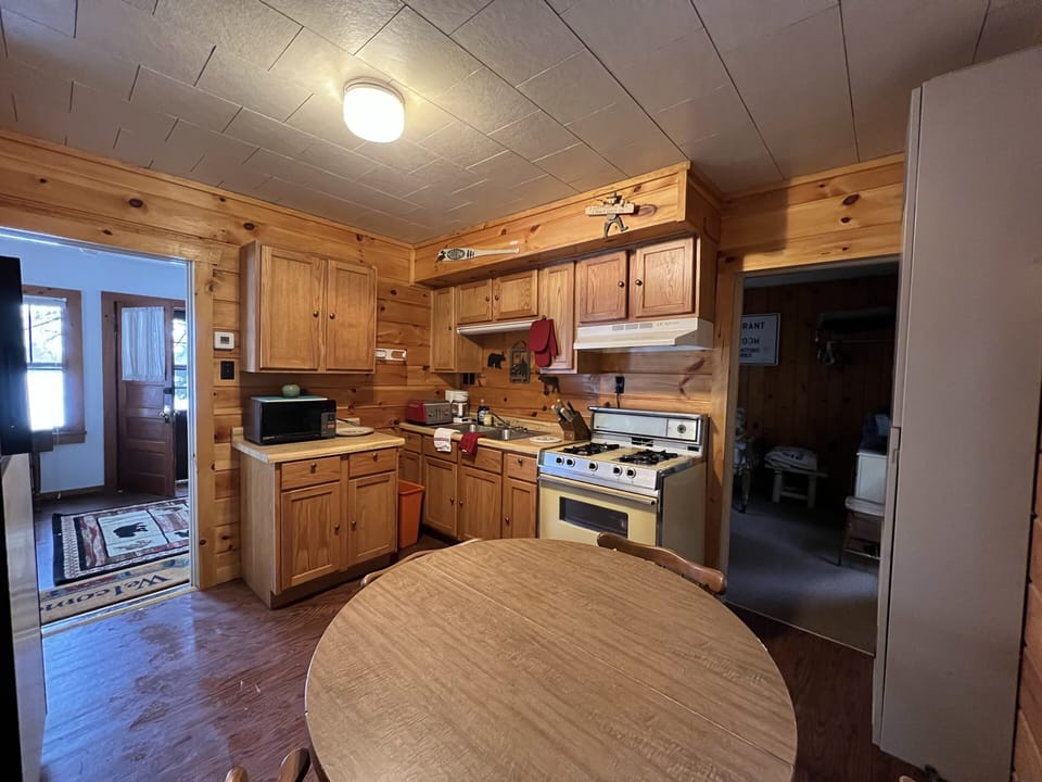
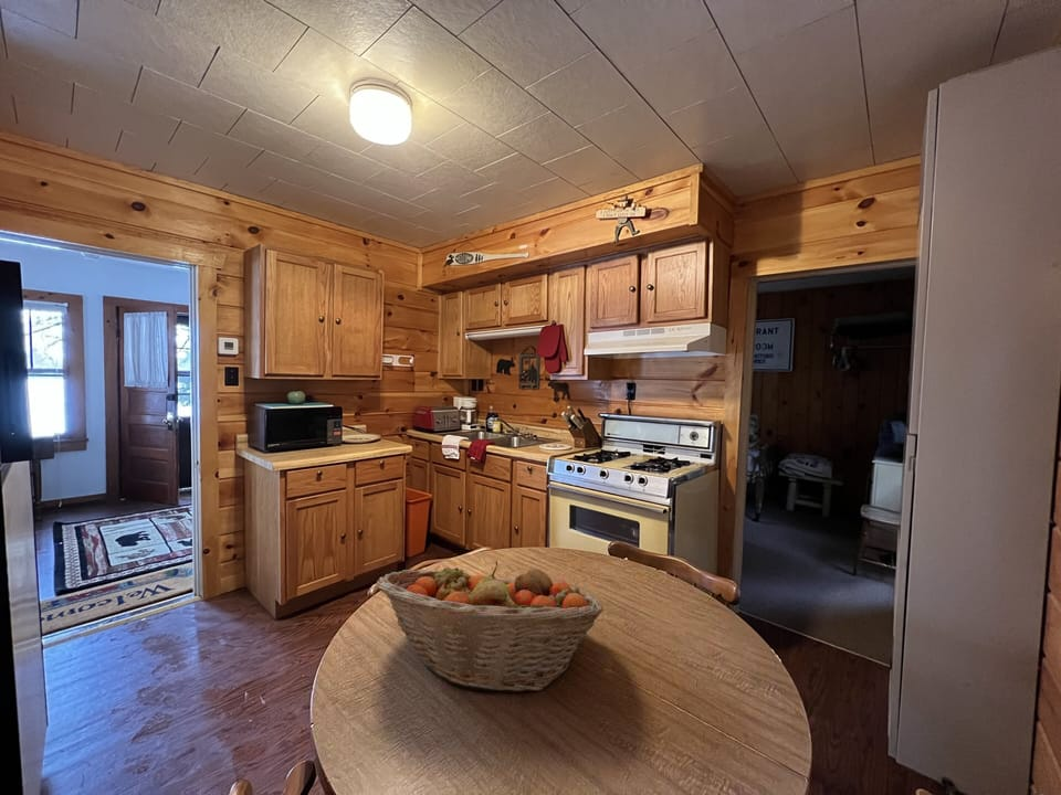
+ fruit basket (489, 608)
